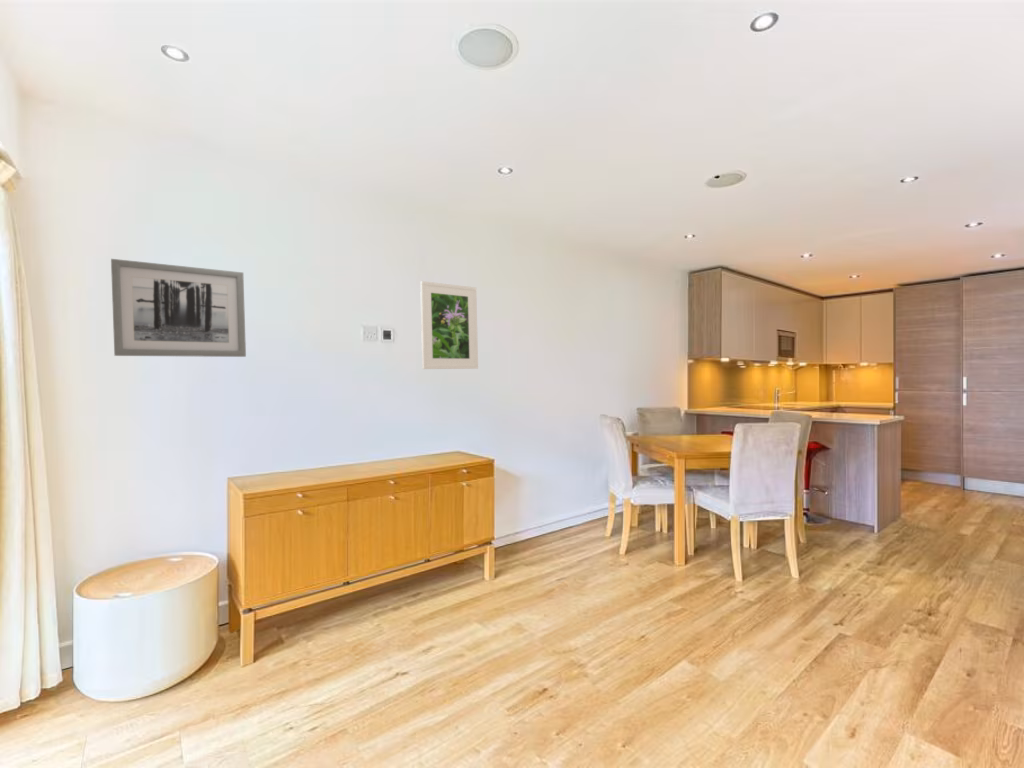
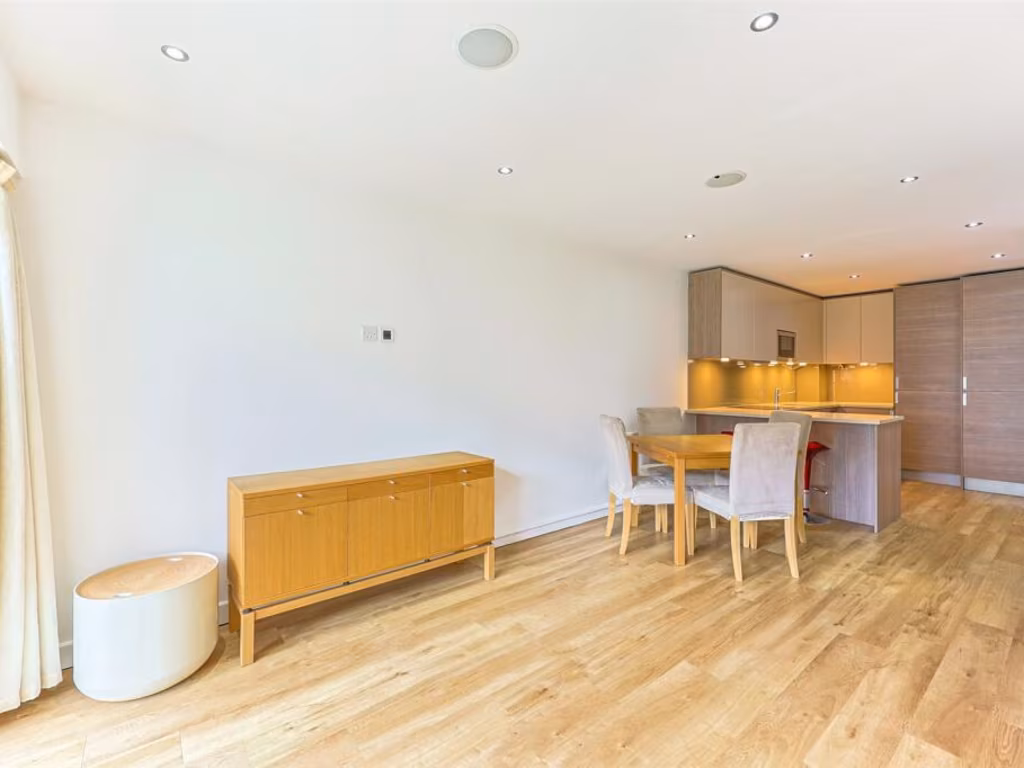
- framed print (450, 326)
- wall art (183, 311)
